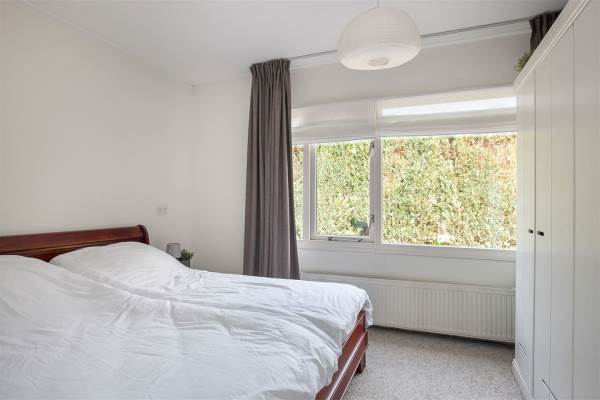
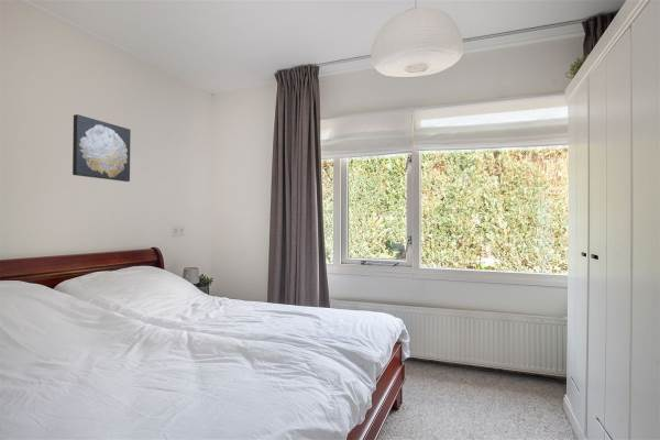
+ wall art (102, 150)
